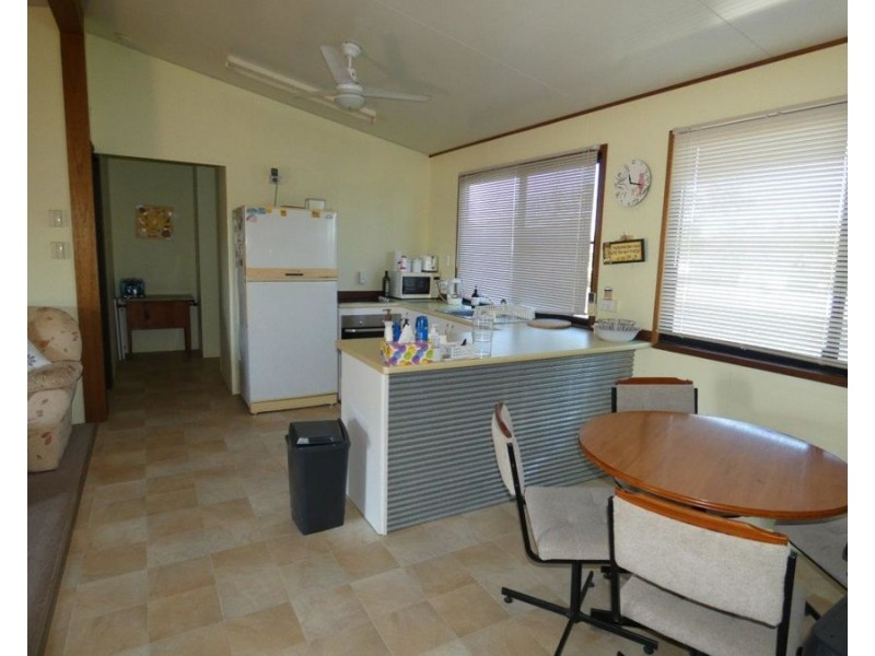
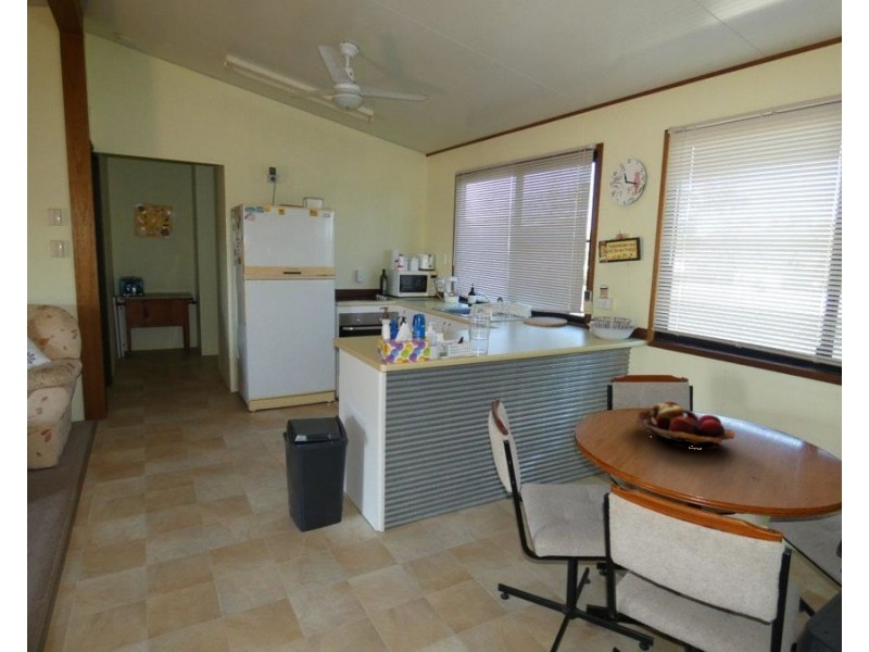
+ fruit basket (680, 423)
